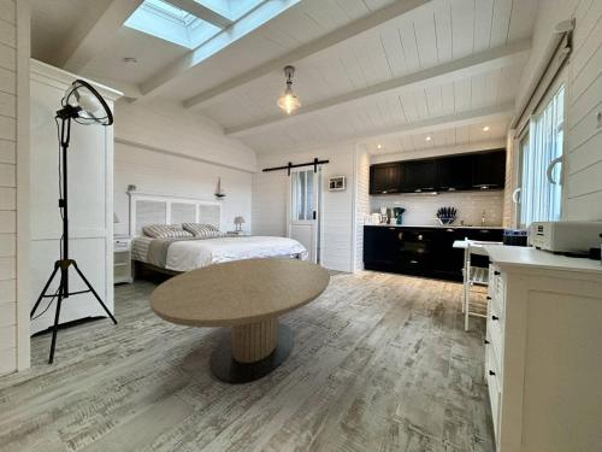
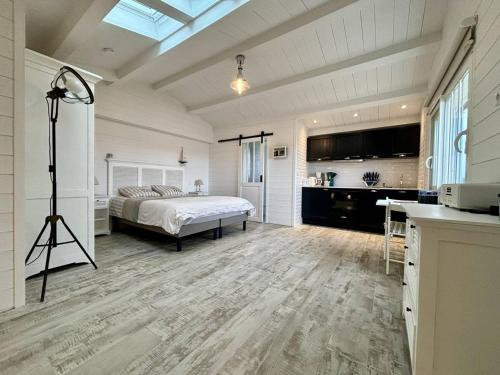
- dining table (256, 309)
